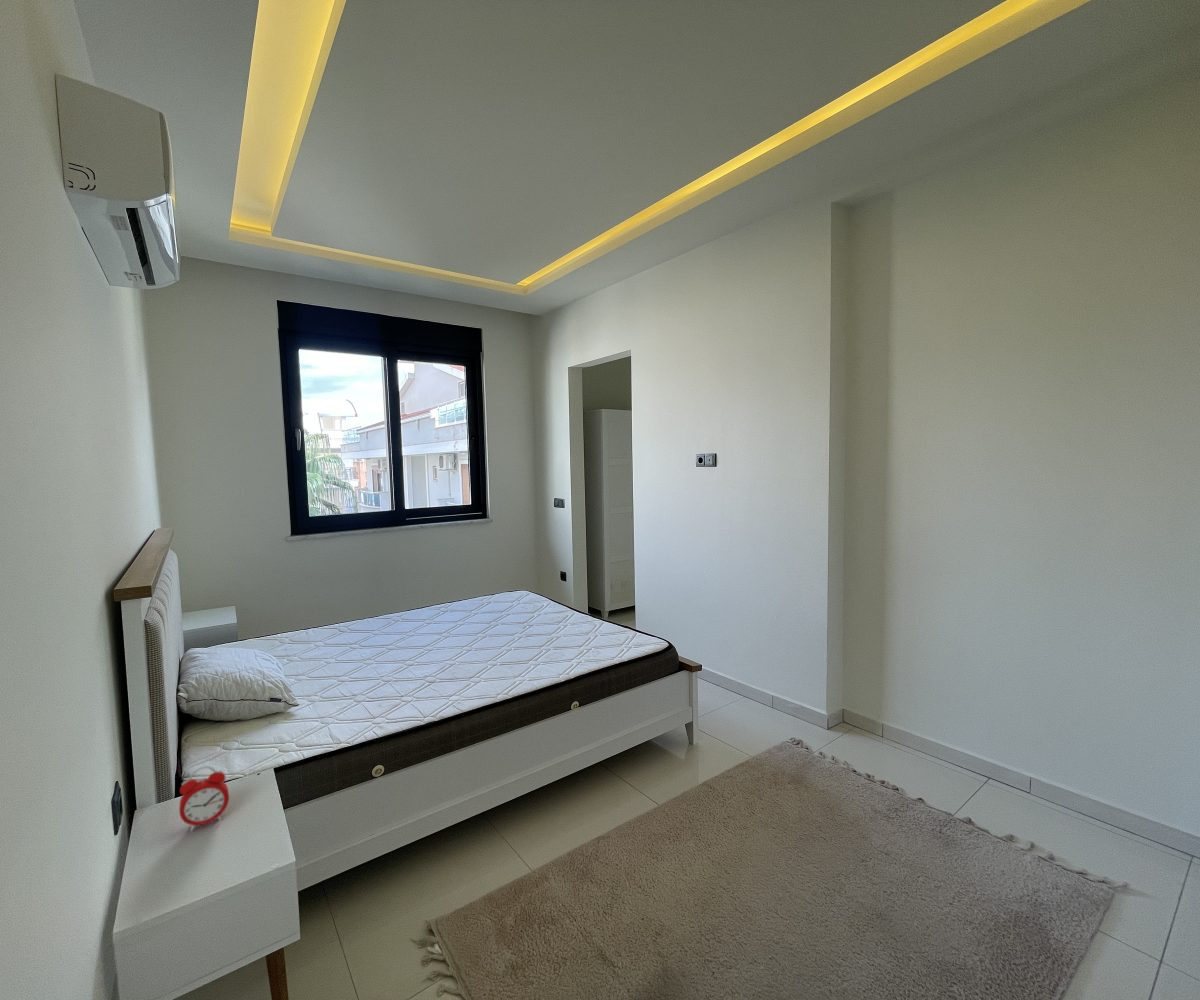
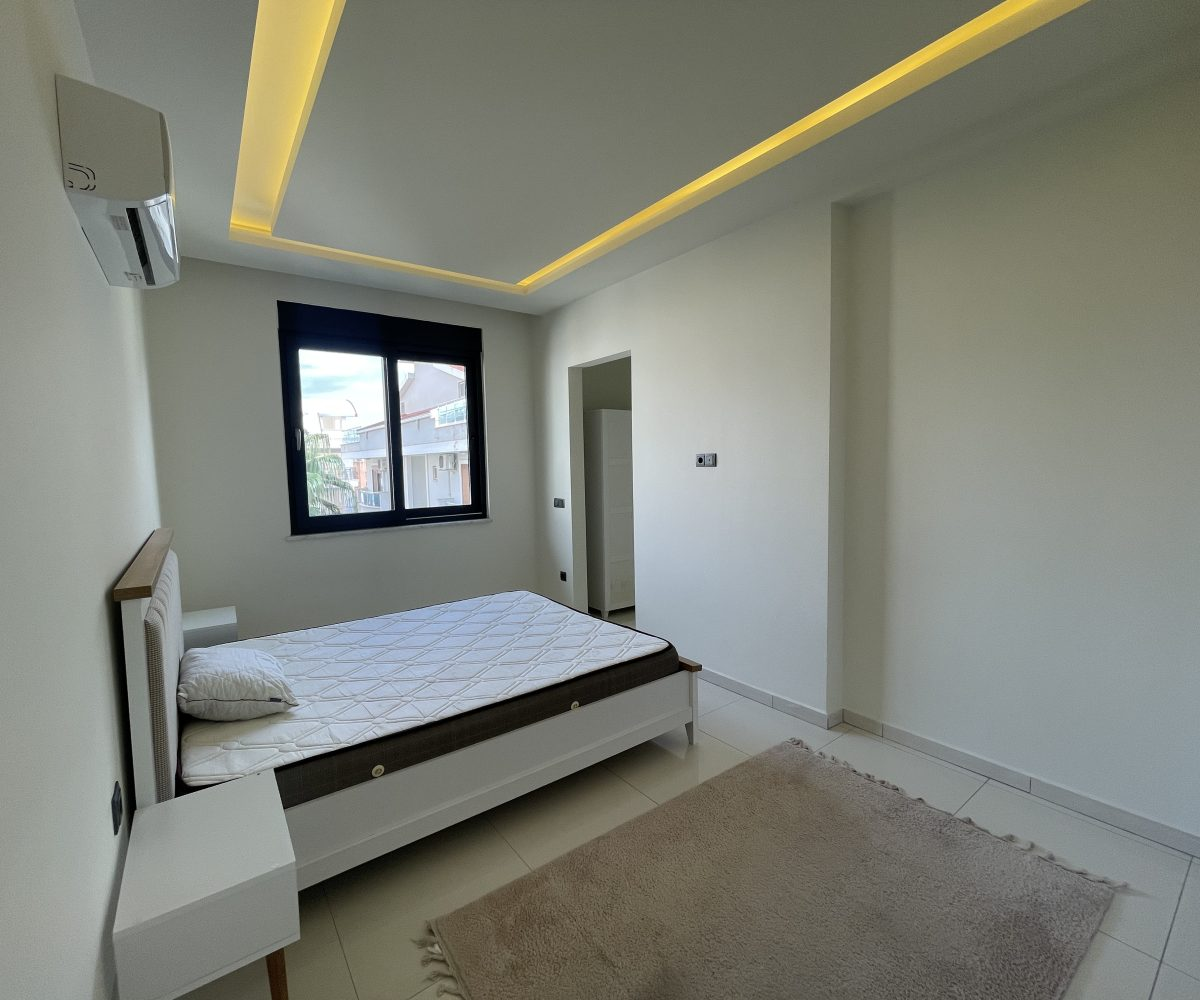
- alarm clock (204, 795)
